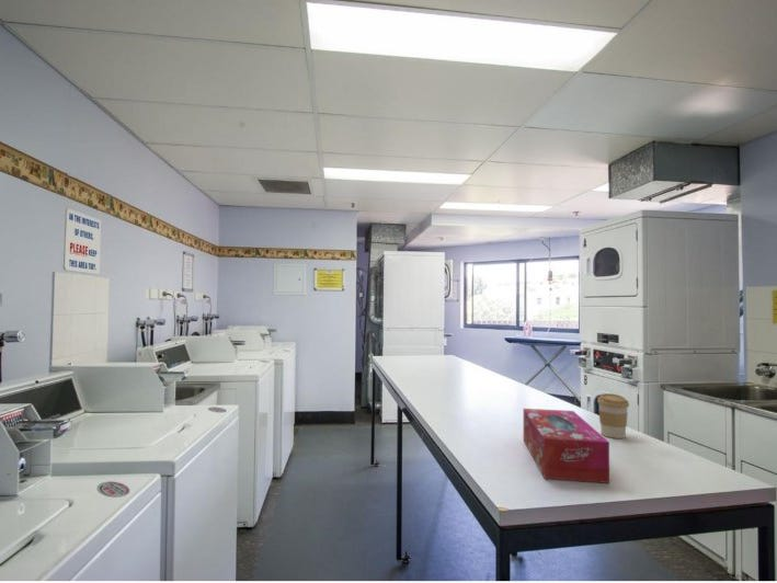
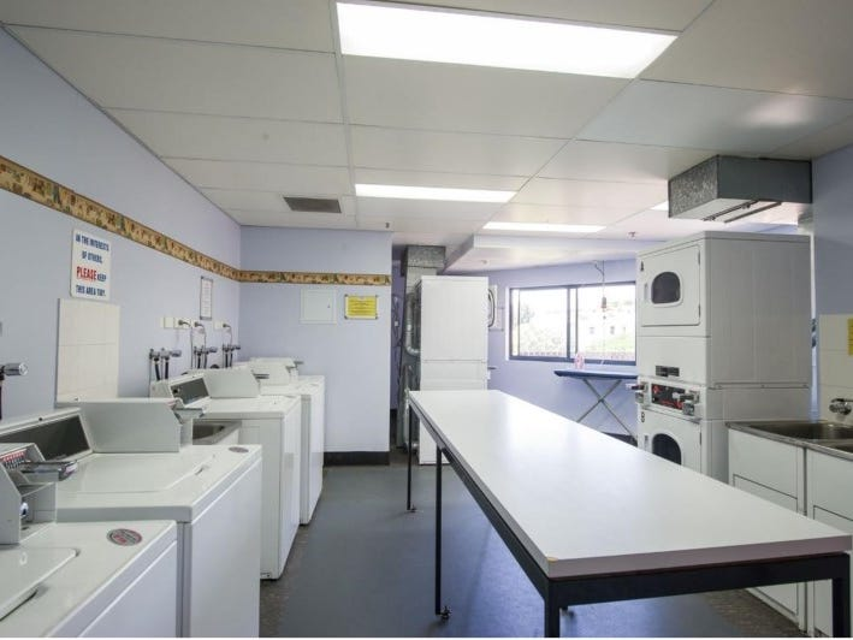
- tissue box (560, 441)
- coffee cup (613, 414)
